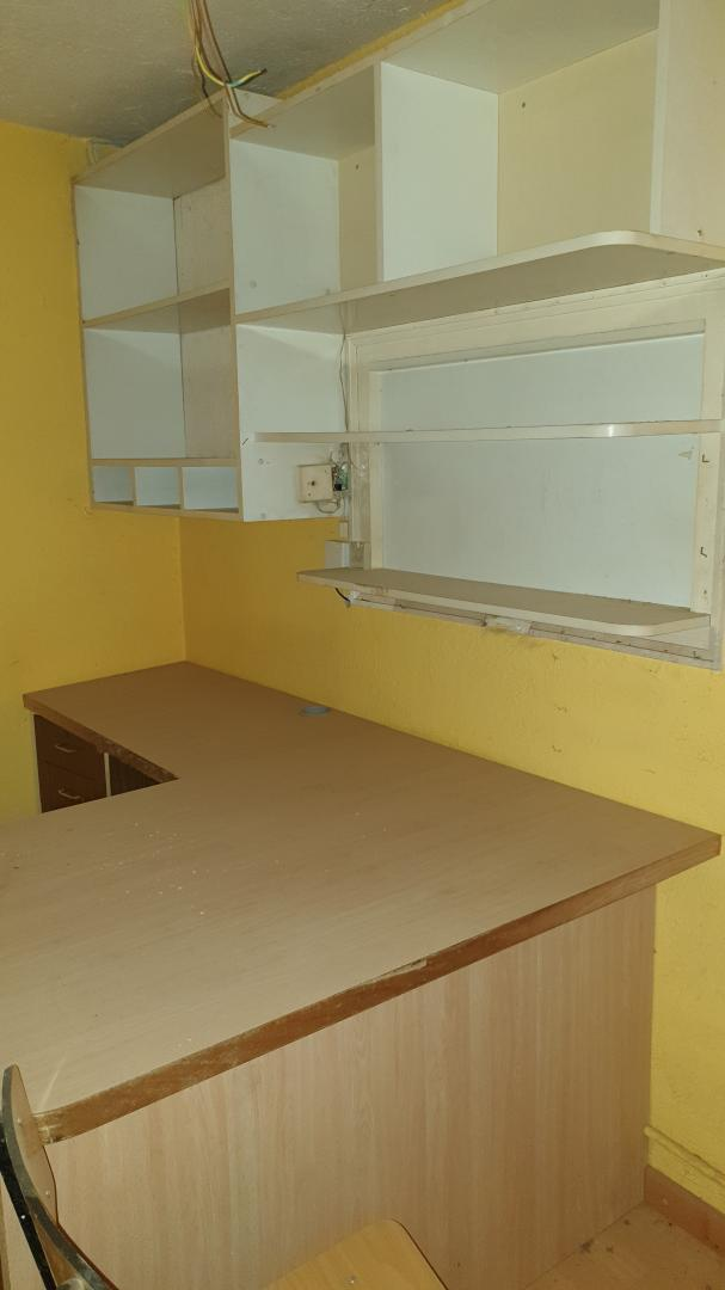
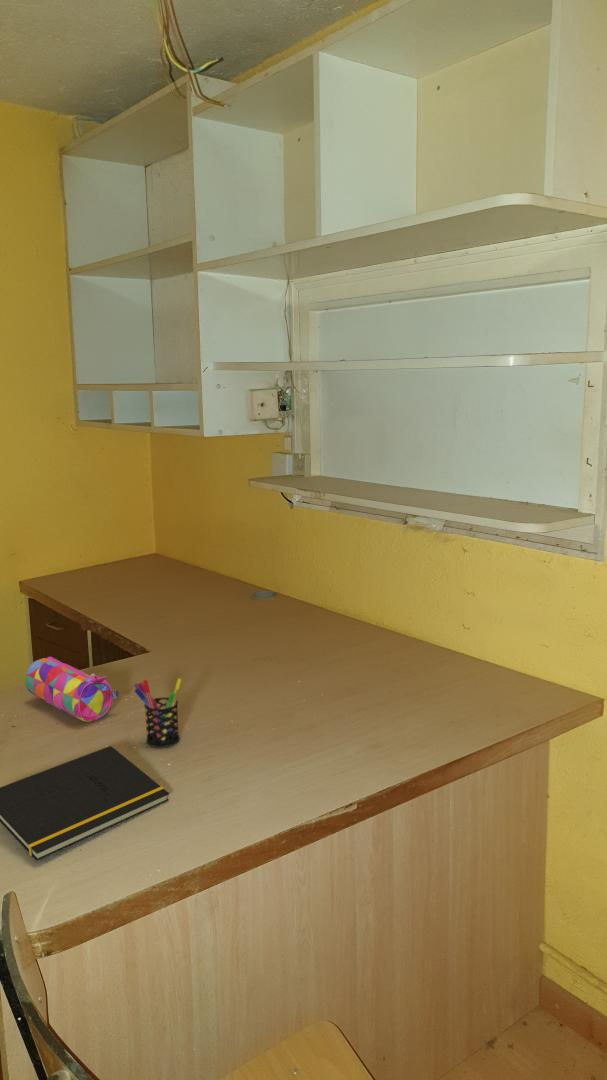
+ pen holder (161, 710)
+ notepad (77, 797)
+ pencil case (69, 686)
